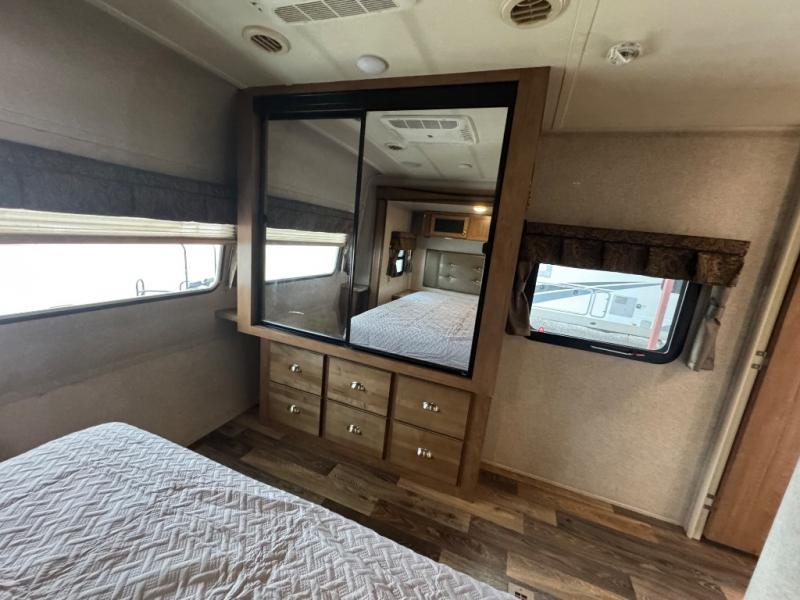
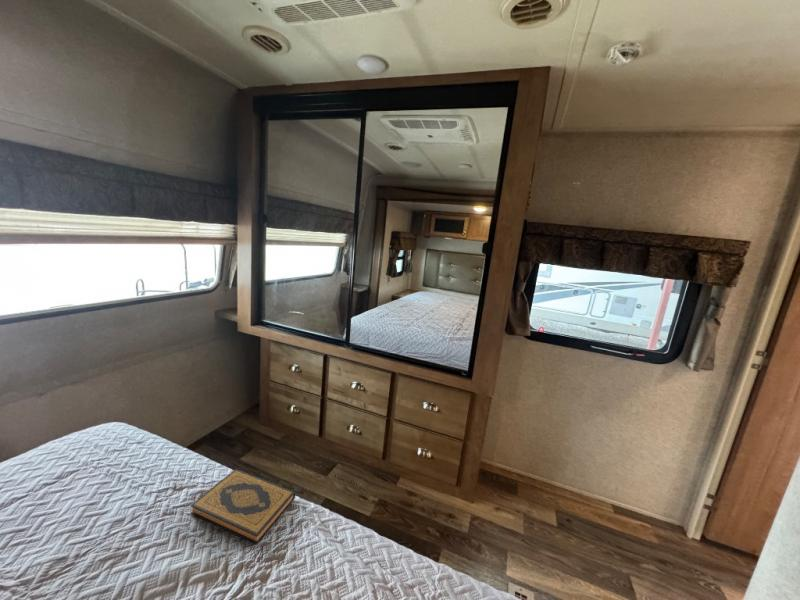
+ hardback book (245, 501)
